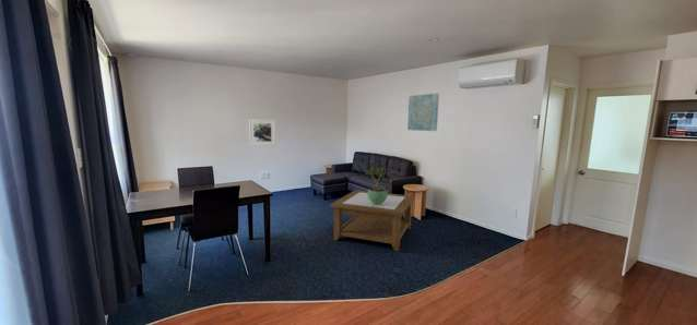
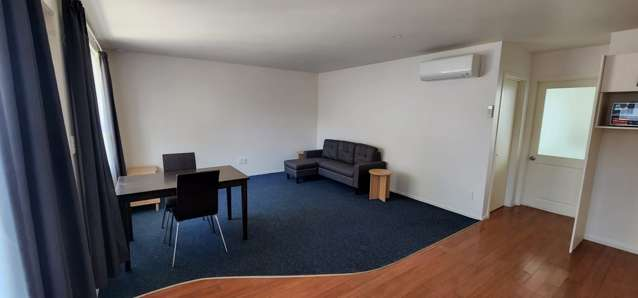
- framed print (262, 132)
- potted plant (376, 183)
- coffee table (374, 216)
- wall art (422, 112)
